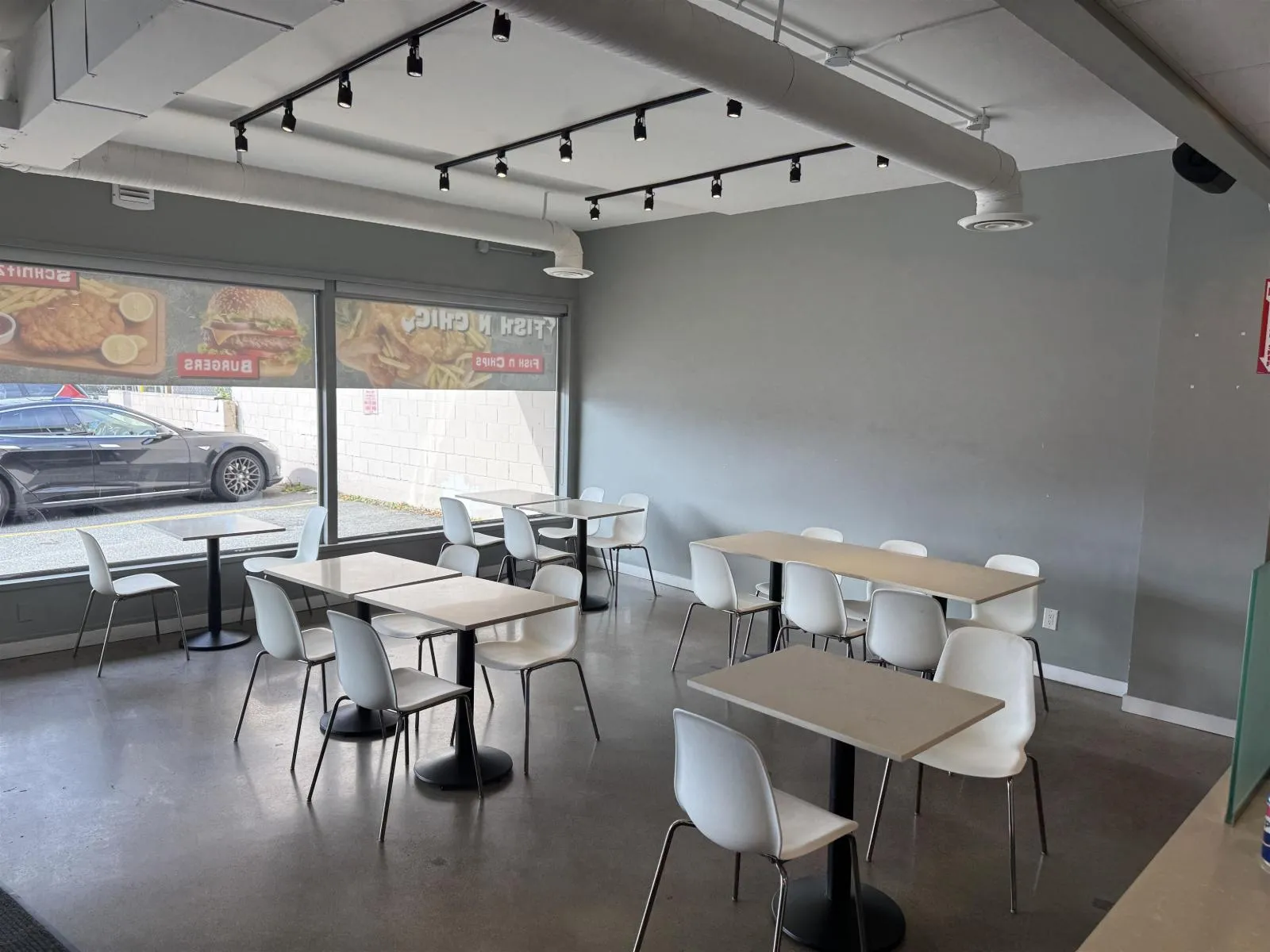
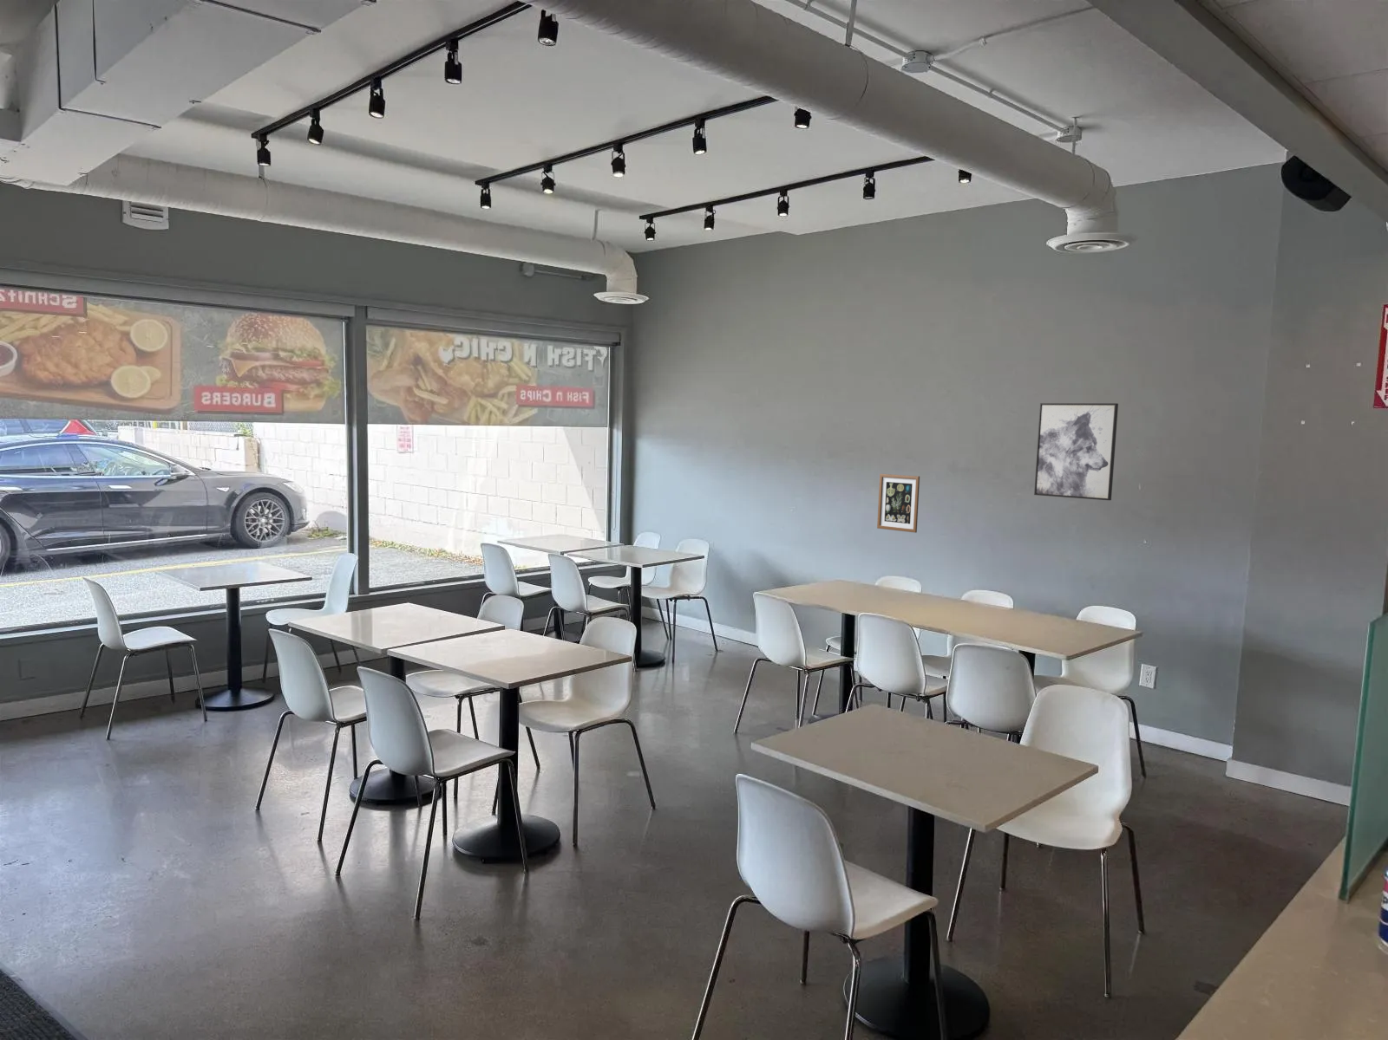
+ wall art (1074, 451)
+ wall art (898, 503)
